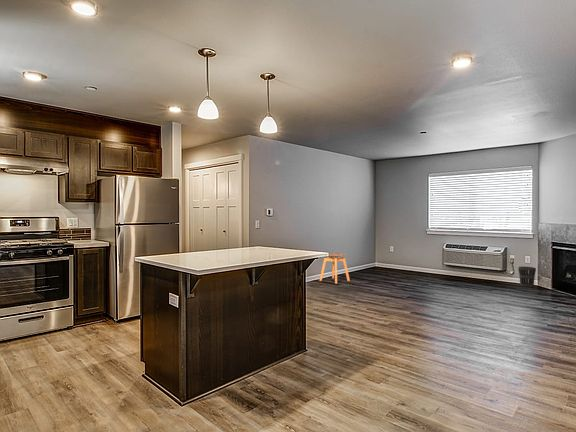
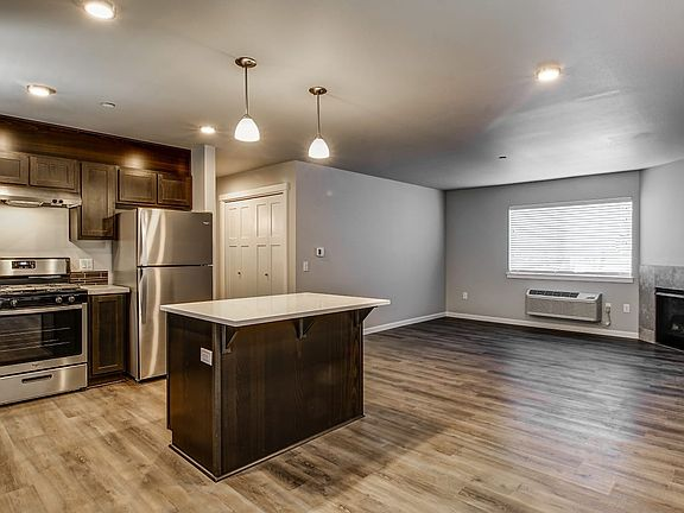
- stool (335, 266)
- wastebasket (526, 276)
